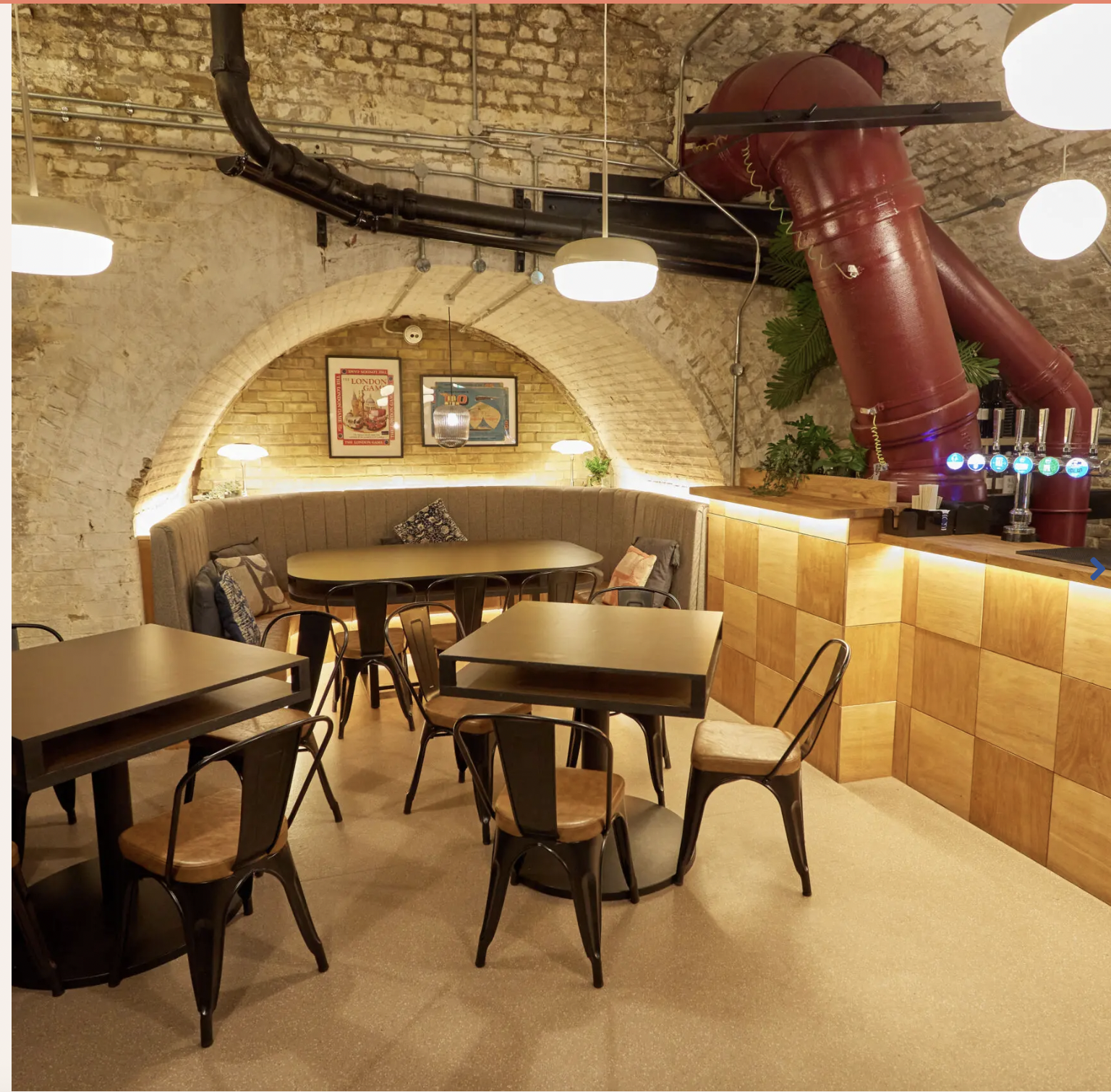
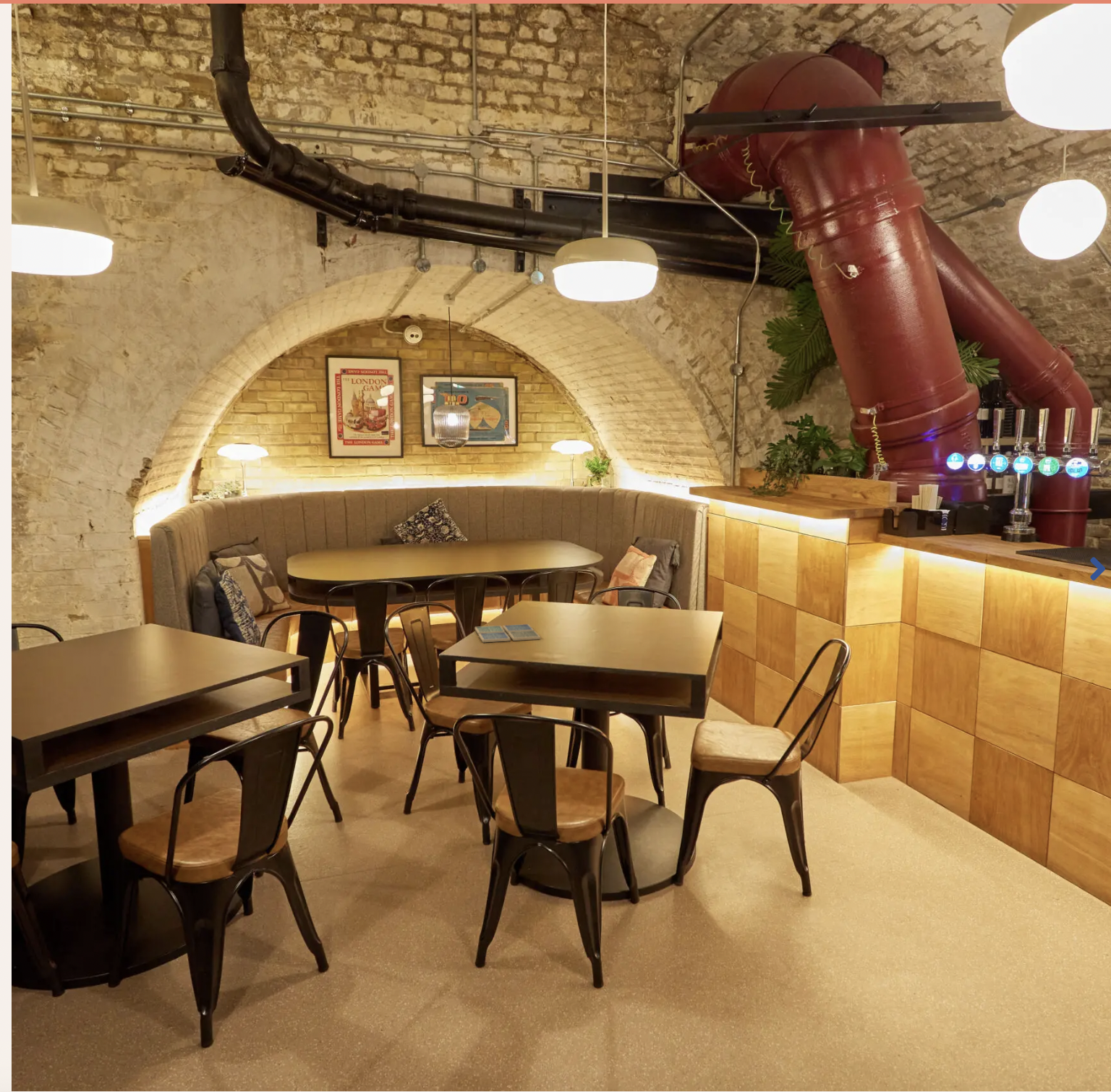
+ drink coaster (506, 633)
